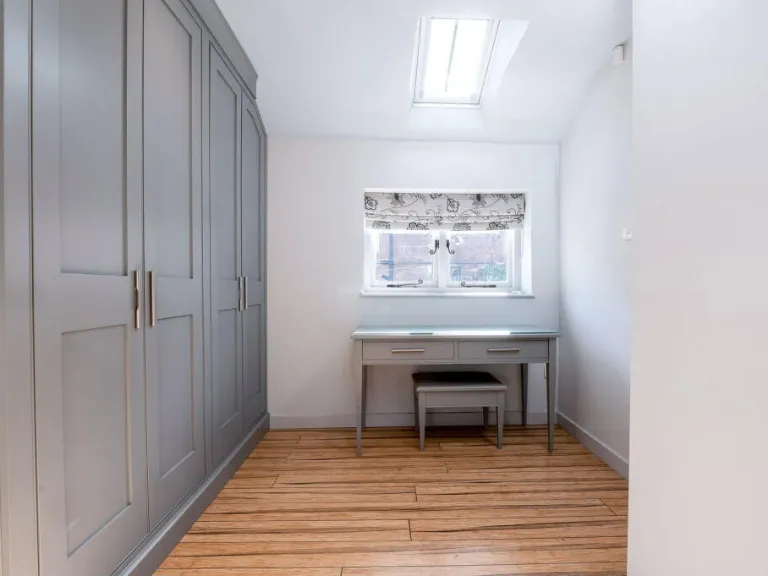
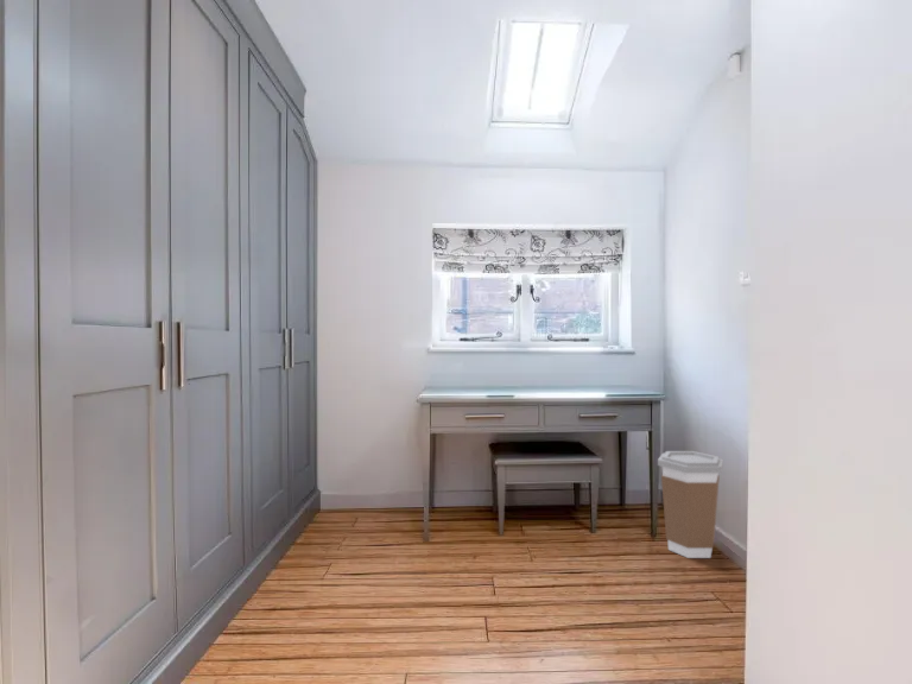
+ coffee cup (690, 502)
